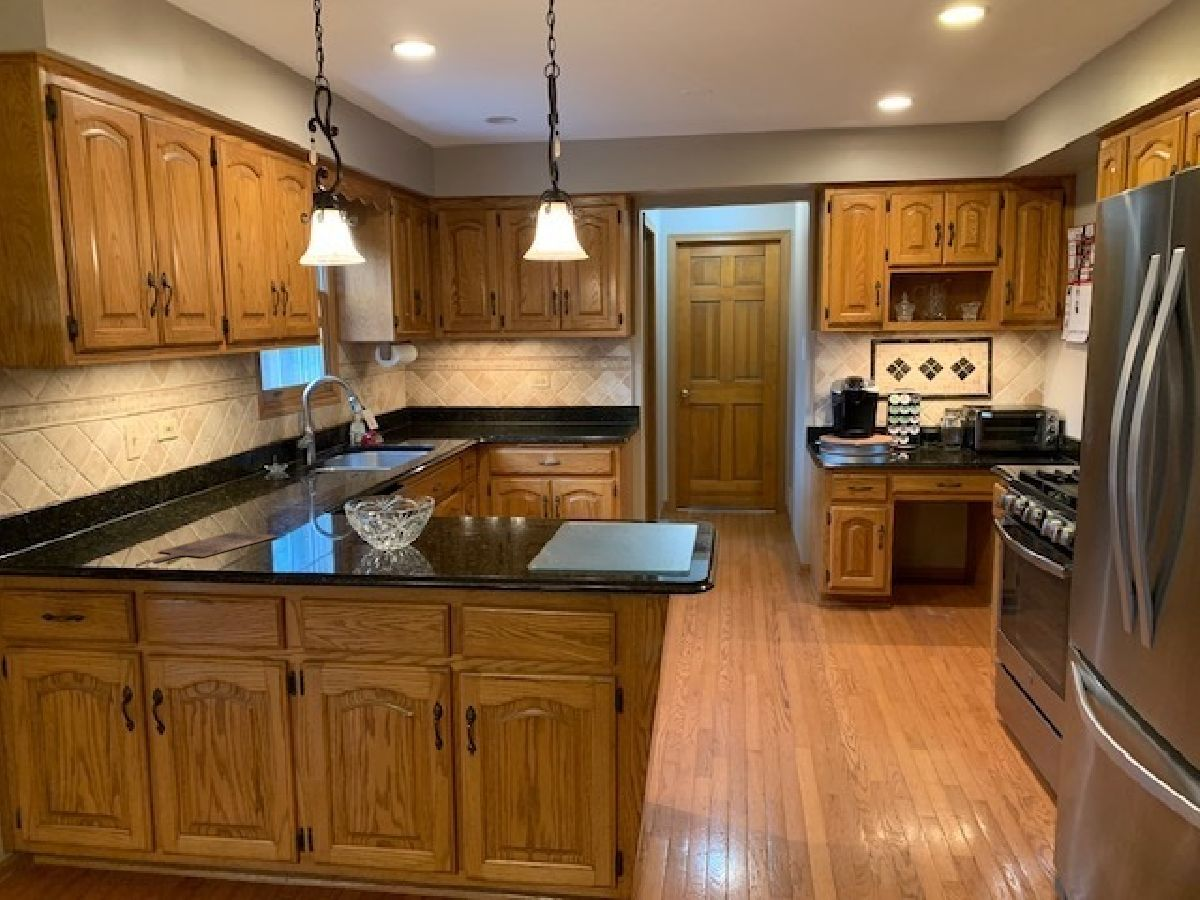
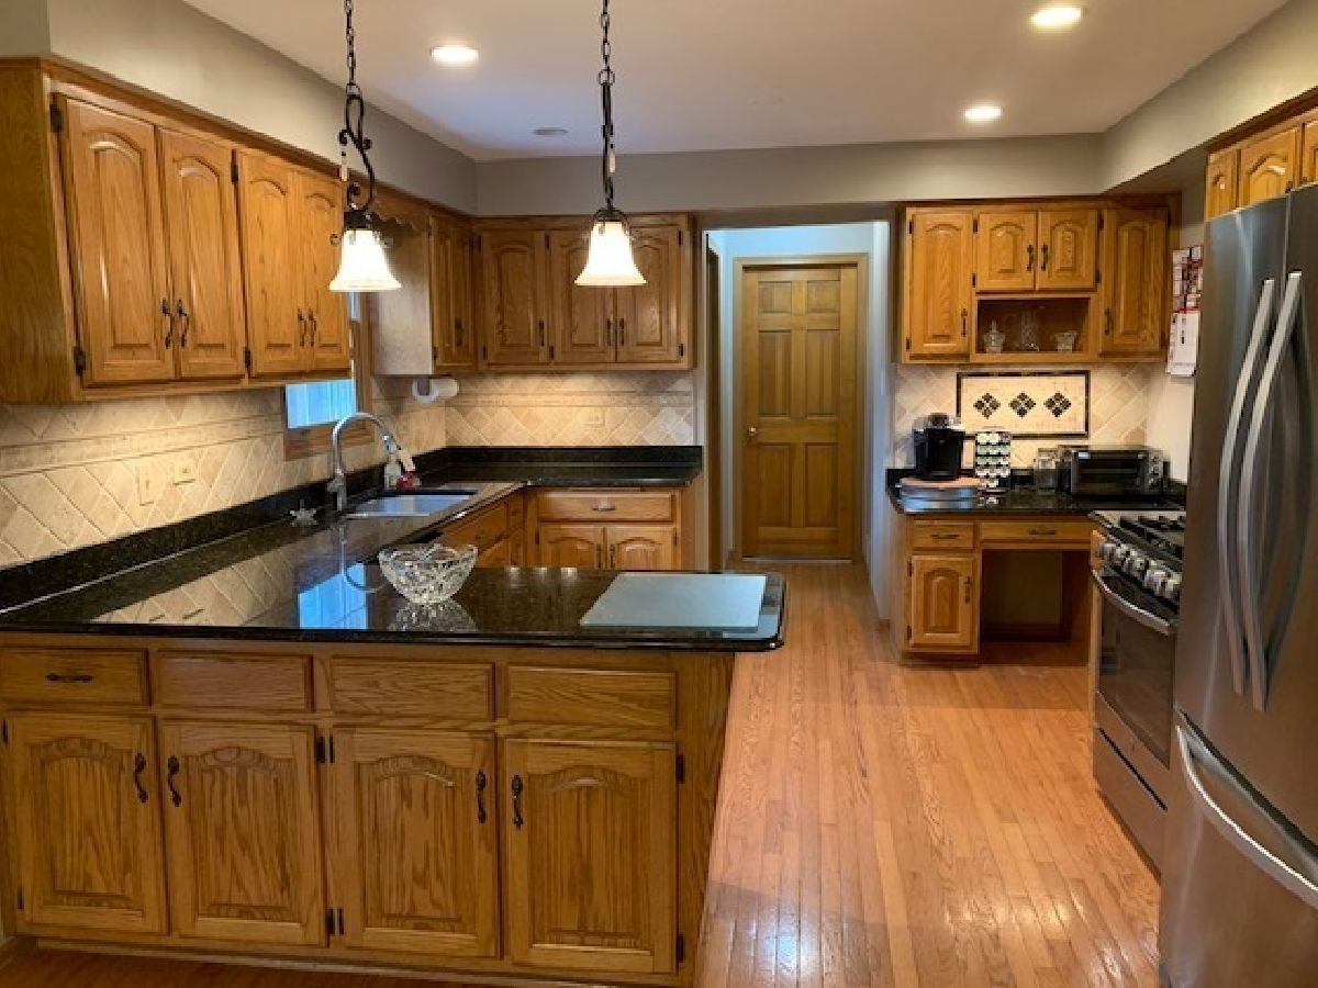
- home sign (200, 548)
